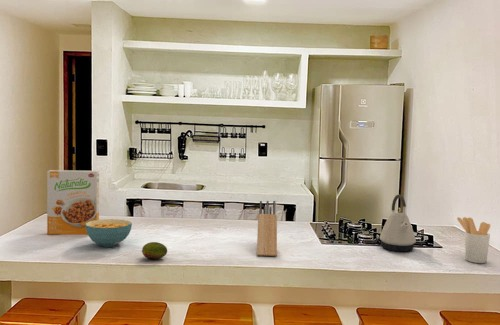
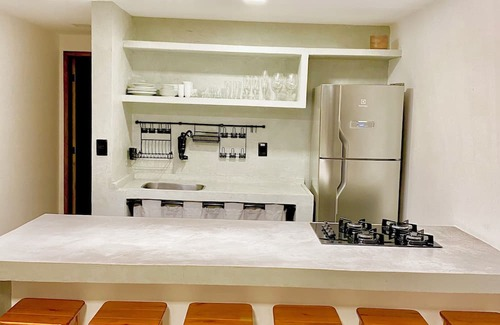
- cereal box (73, 202)
- utensil holder (472, 238)
- fruit (154, 250)
- kettle (398, 222)
- cereal bowl (108, 234)
- knife block (267, 226)
